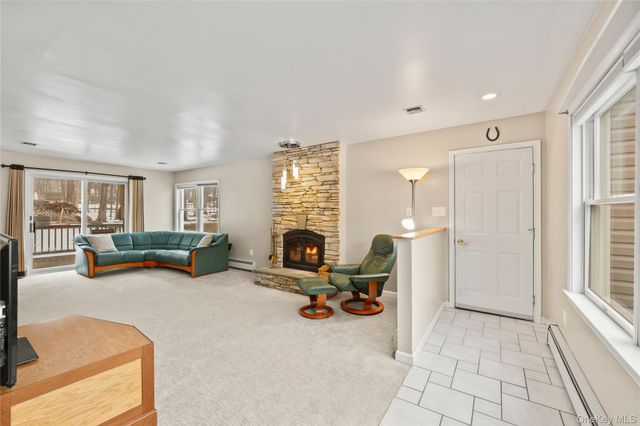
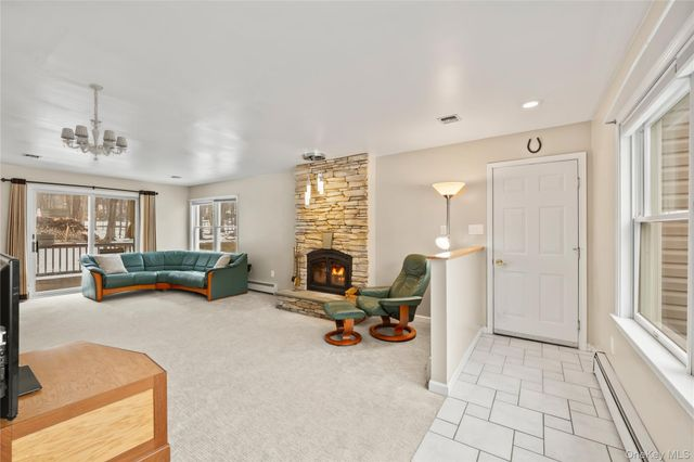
+ chandelier (95, 123)
